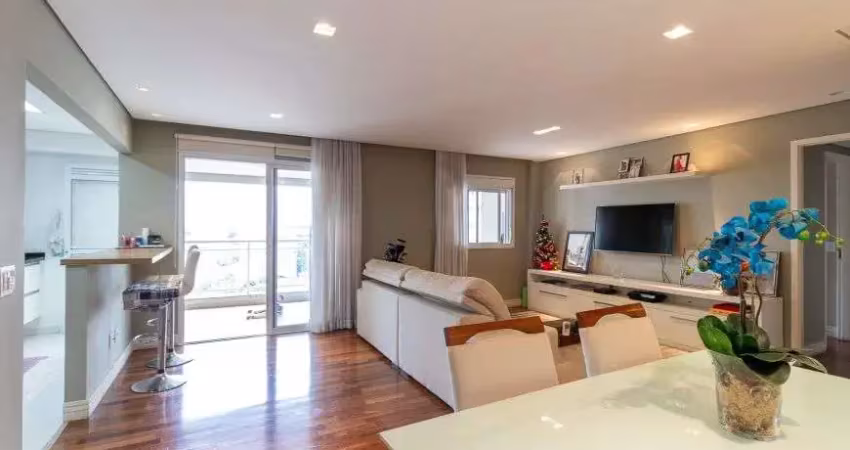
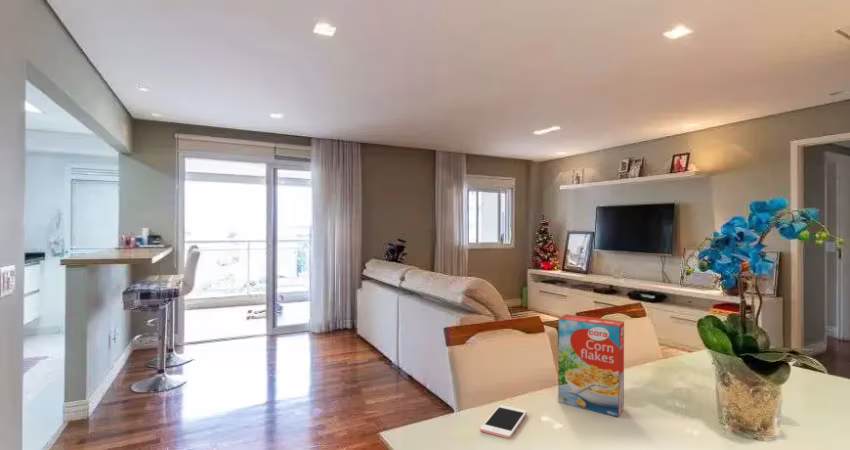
+ cereal box (590, 362)
+ cell phone (504, 420)
